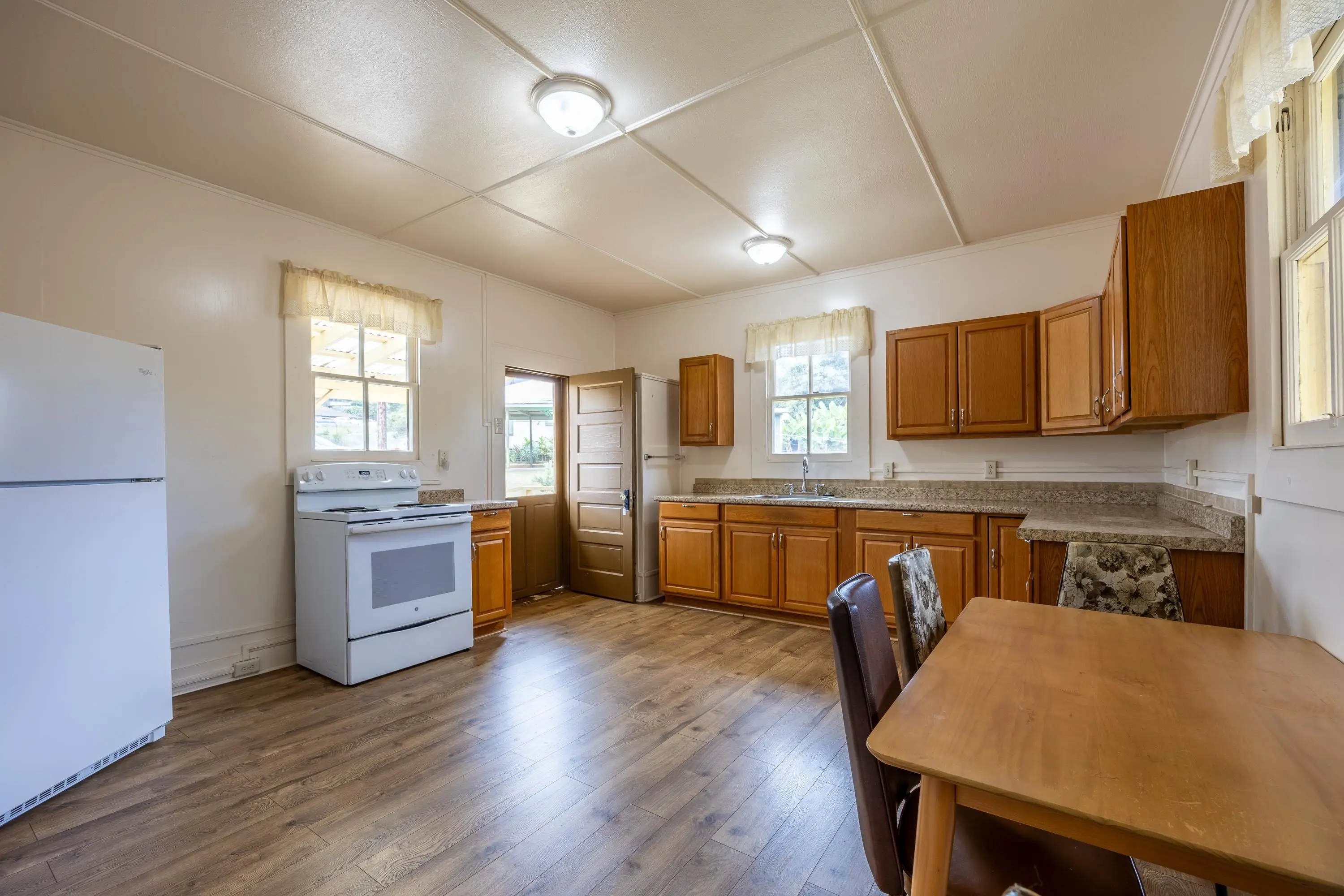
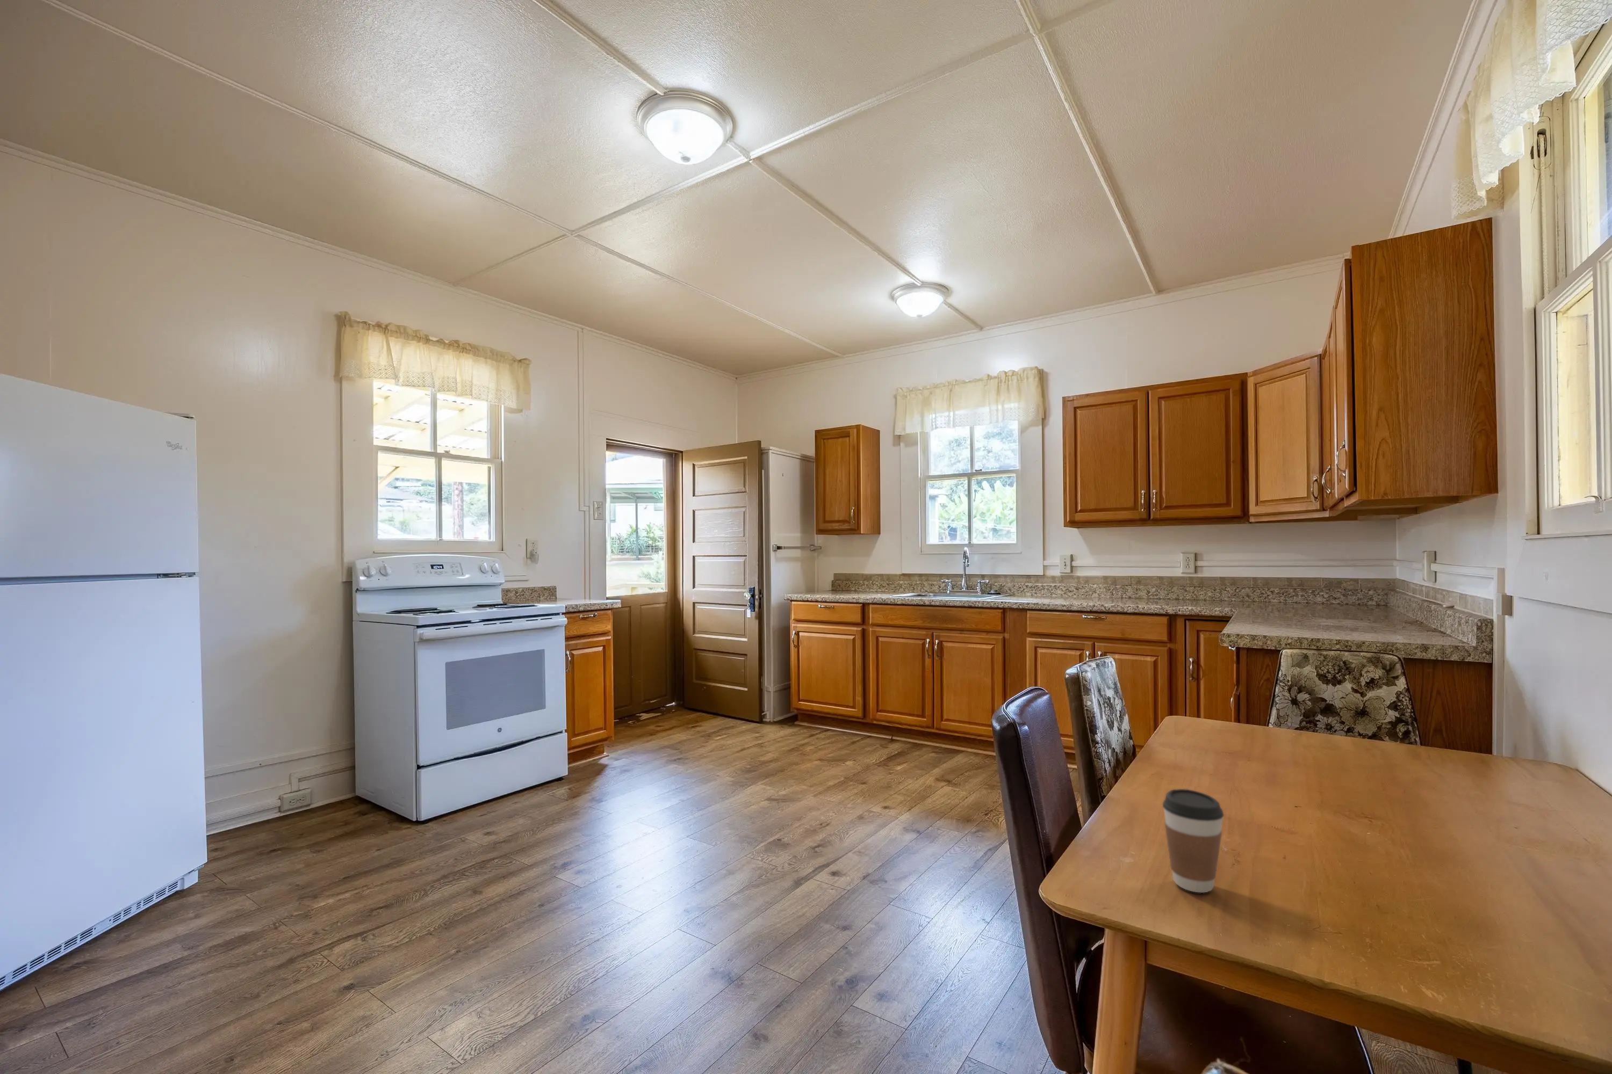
+ coffee cup (1192, 841)
